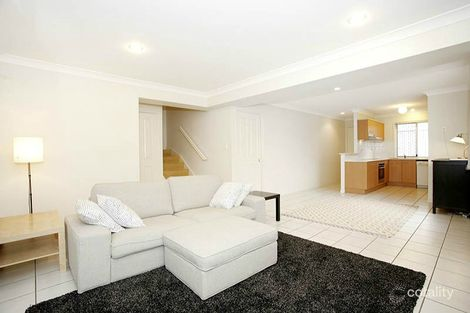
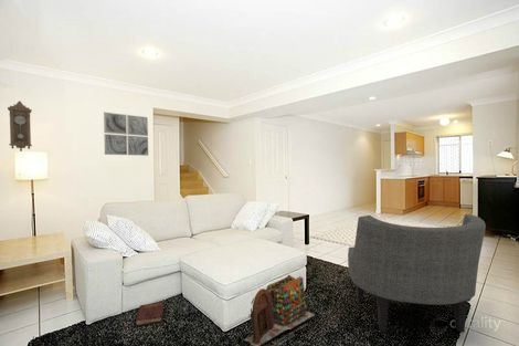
+ hardback book (150, 313)
+ bag (278, 305)
+ pendulum clock (20, 126)
+ armchair (410, 265)
+ wall art (127, 134)
